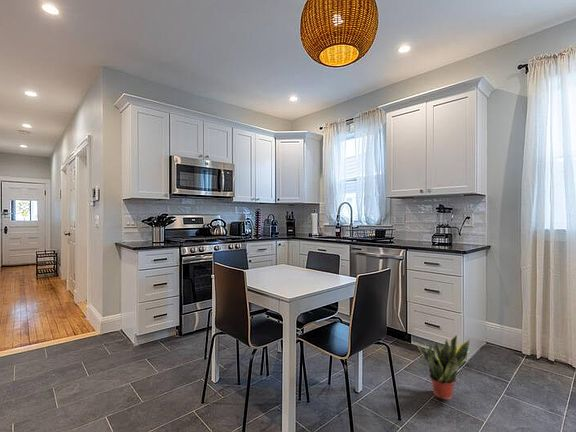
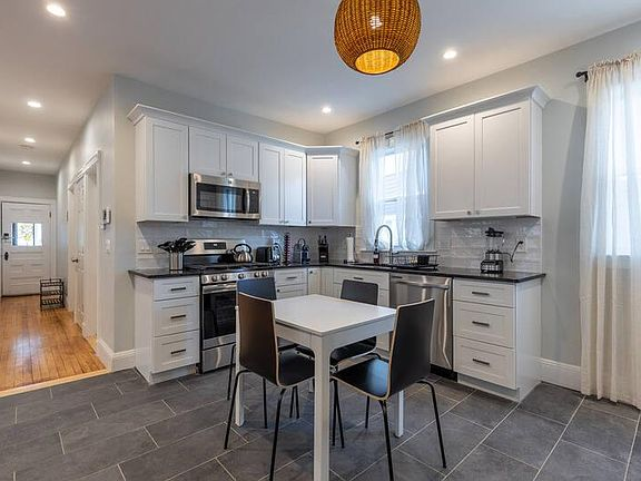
- potted plant (444, 361)
